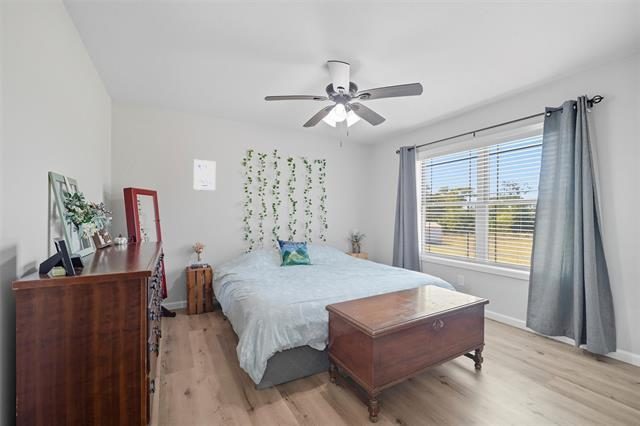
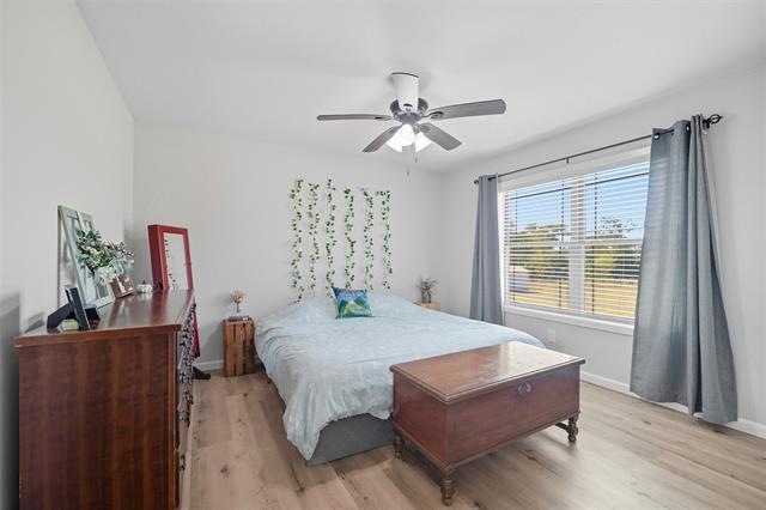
- wall art (204, 175)
